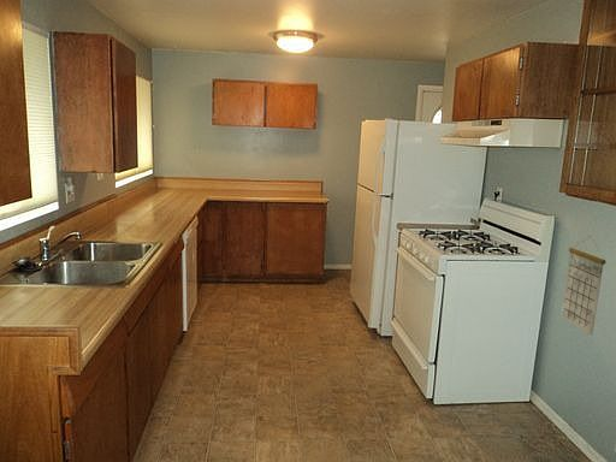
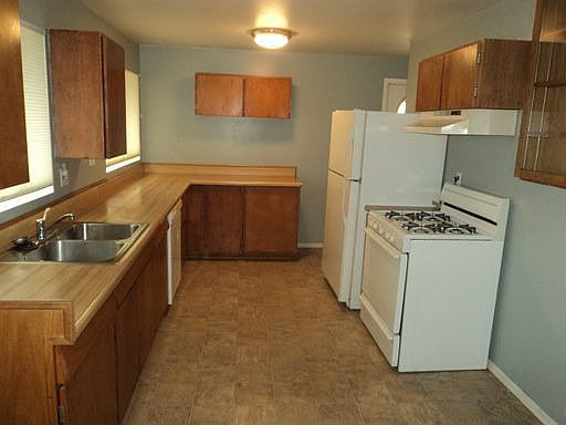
- calendar (582, 282)
